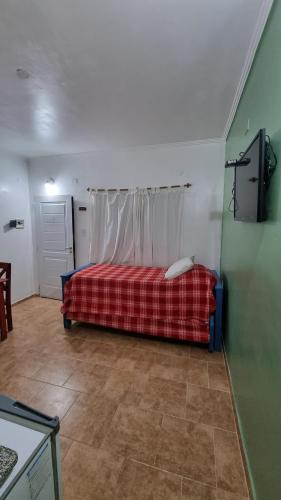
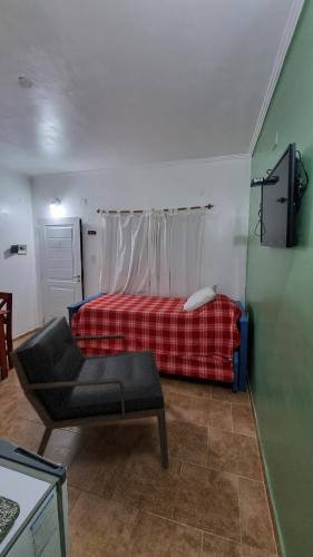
+ bench (100, 379)
